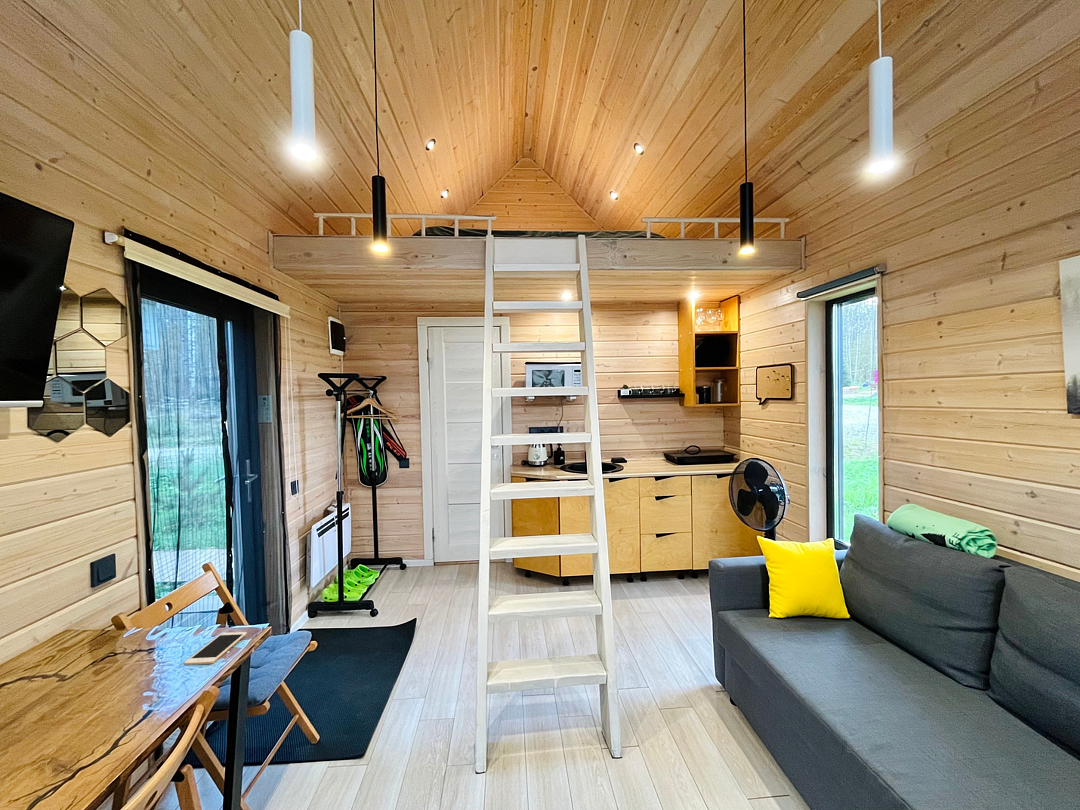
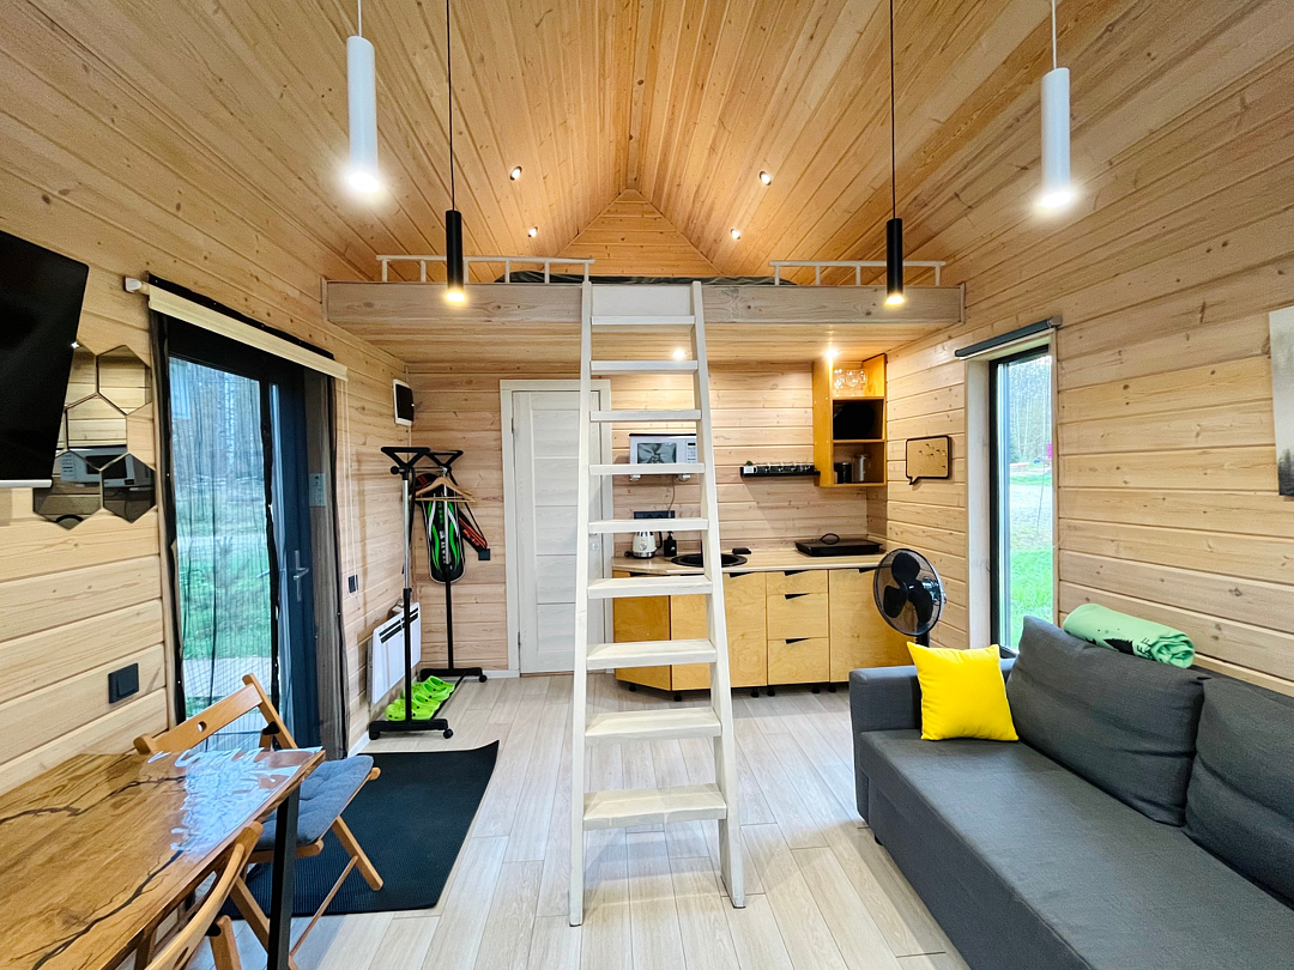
- cell phone (217, 647)
